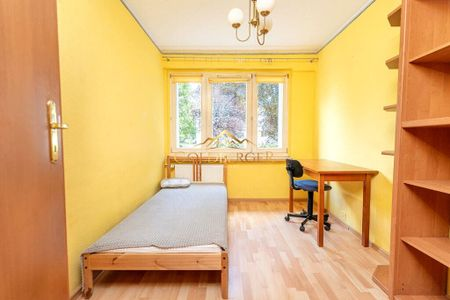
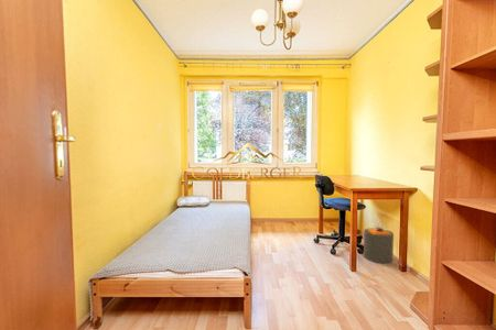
+ trash can (378, 239)
